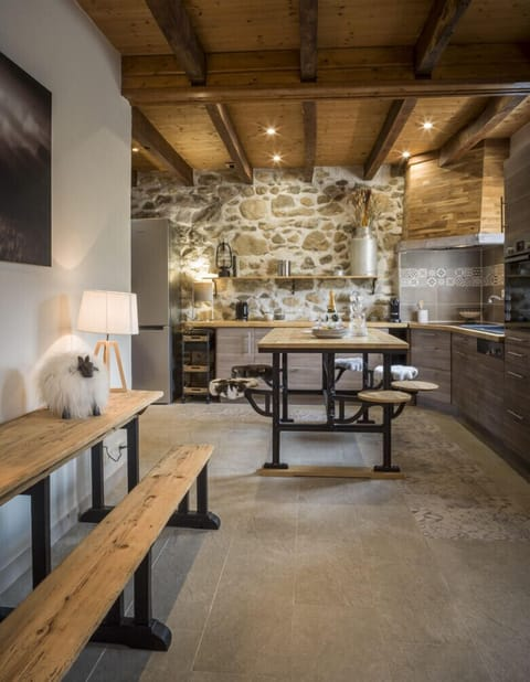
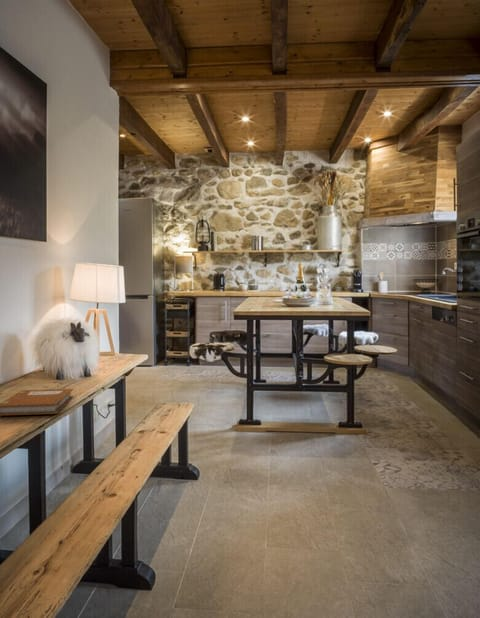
+ notebook (37, 400)
